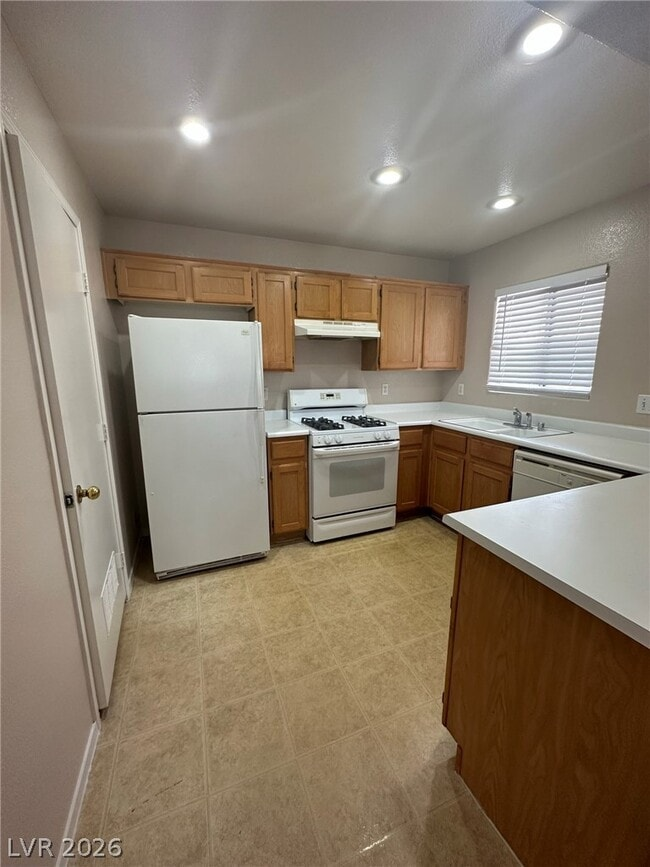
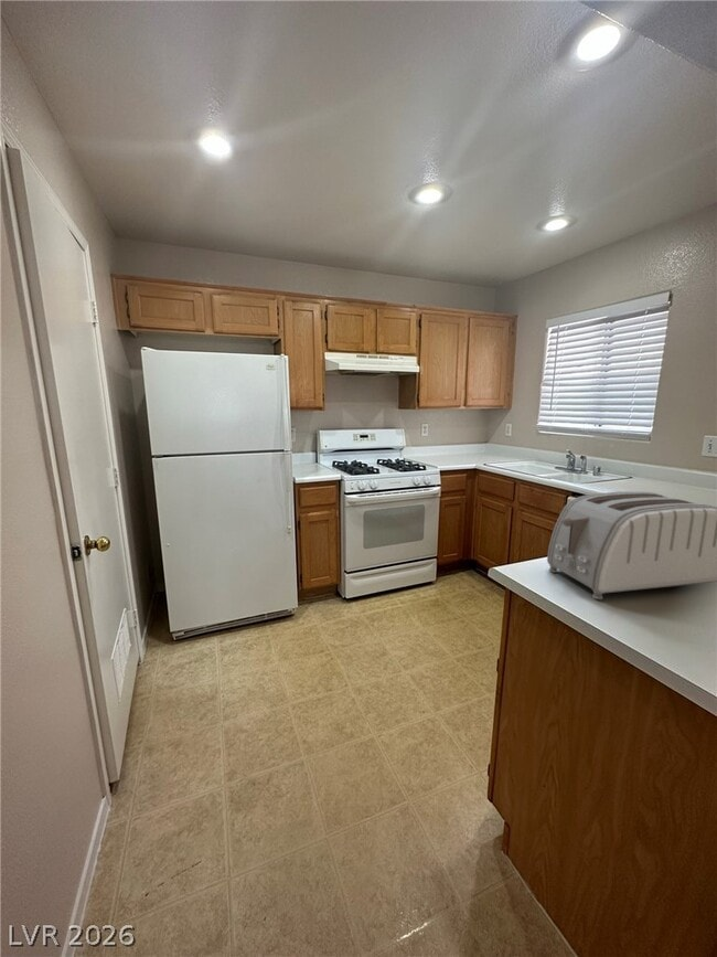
+ toaster (635, 539)
